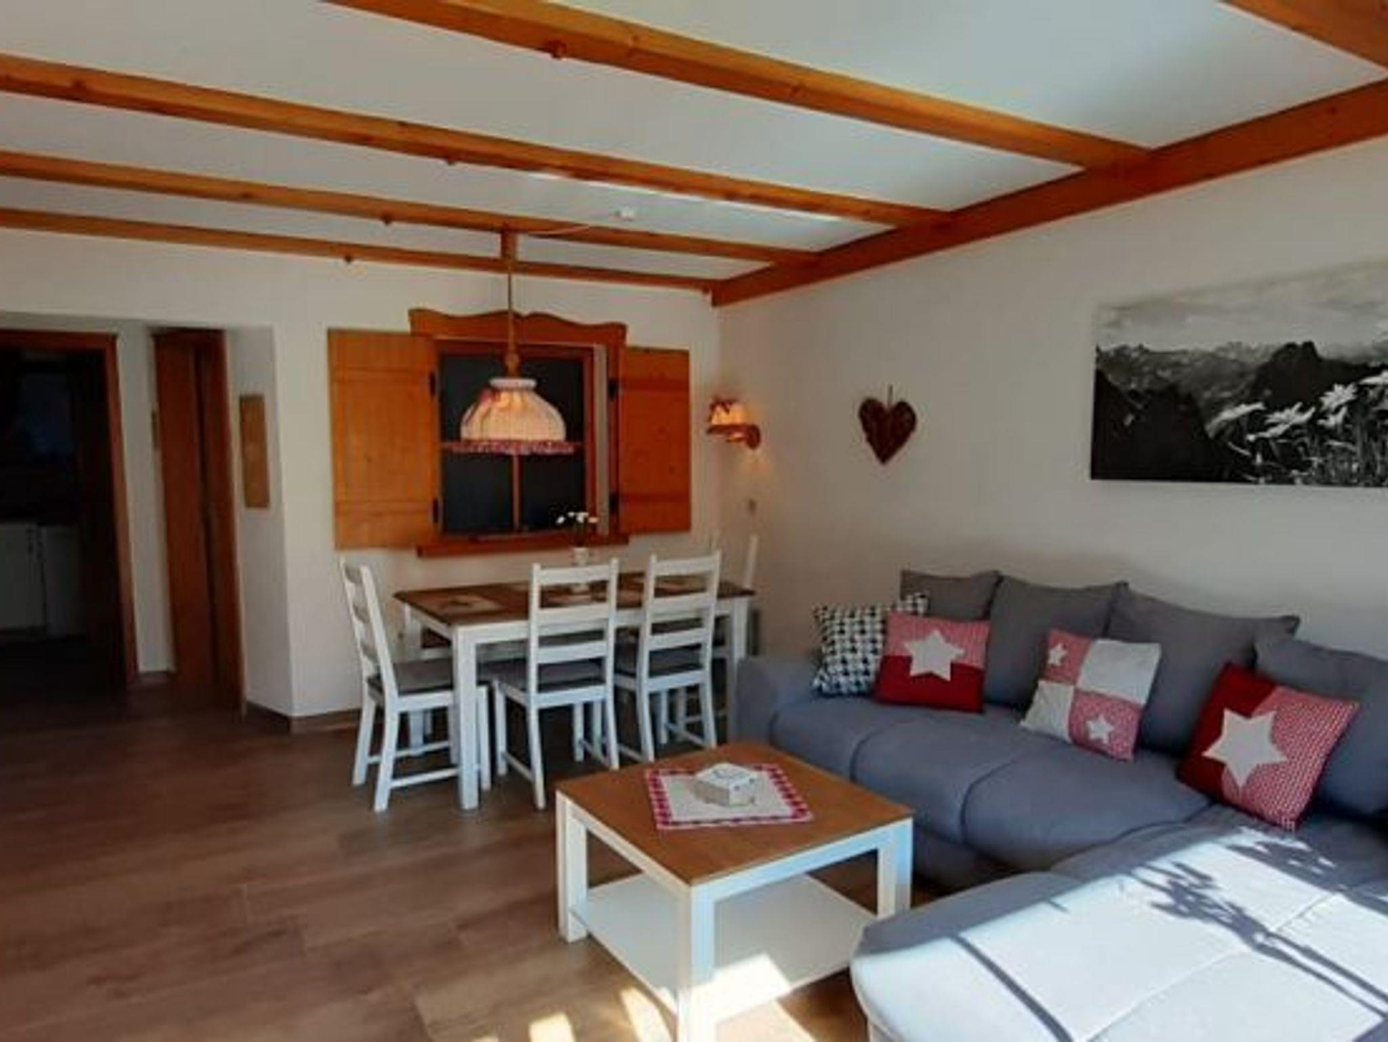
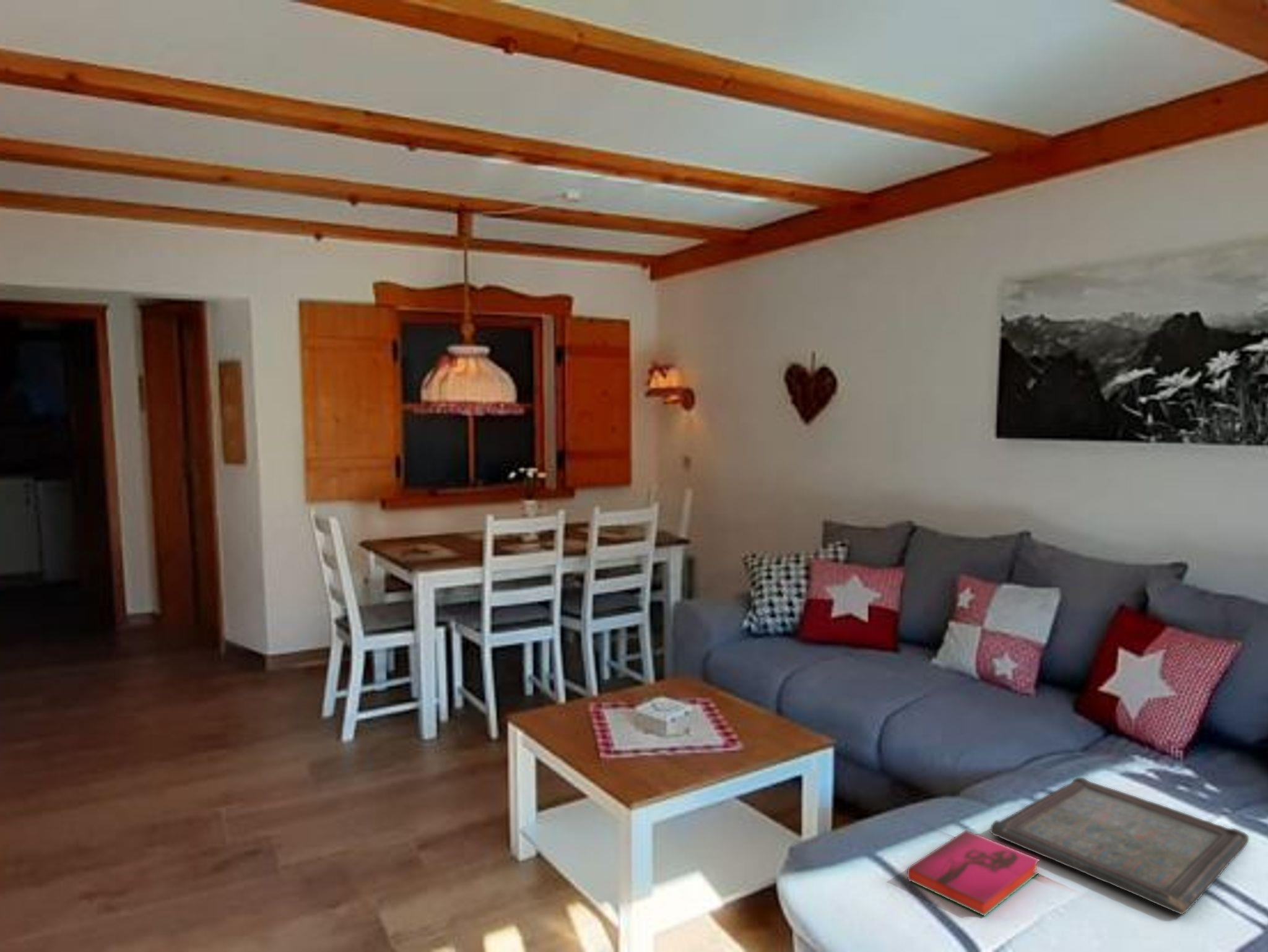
+ hardback book (973, 869)
+ serving tray (1122, 834)
